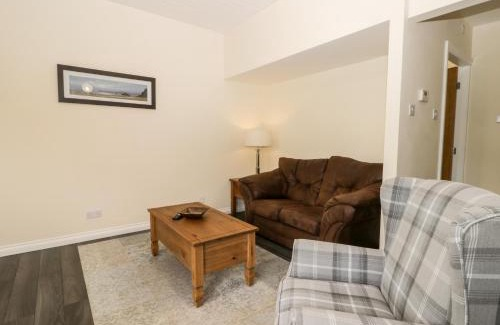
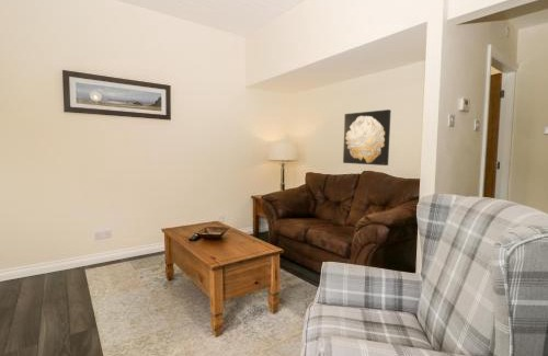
+ wall art (365, 138)
